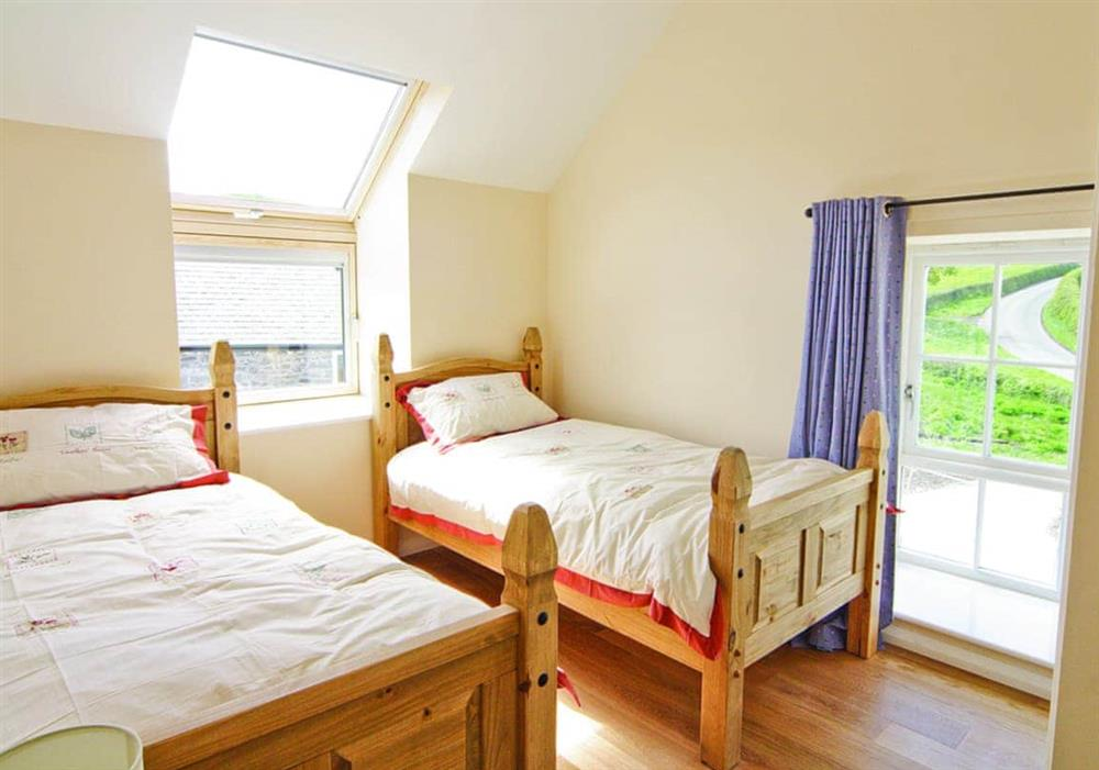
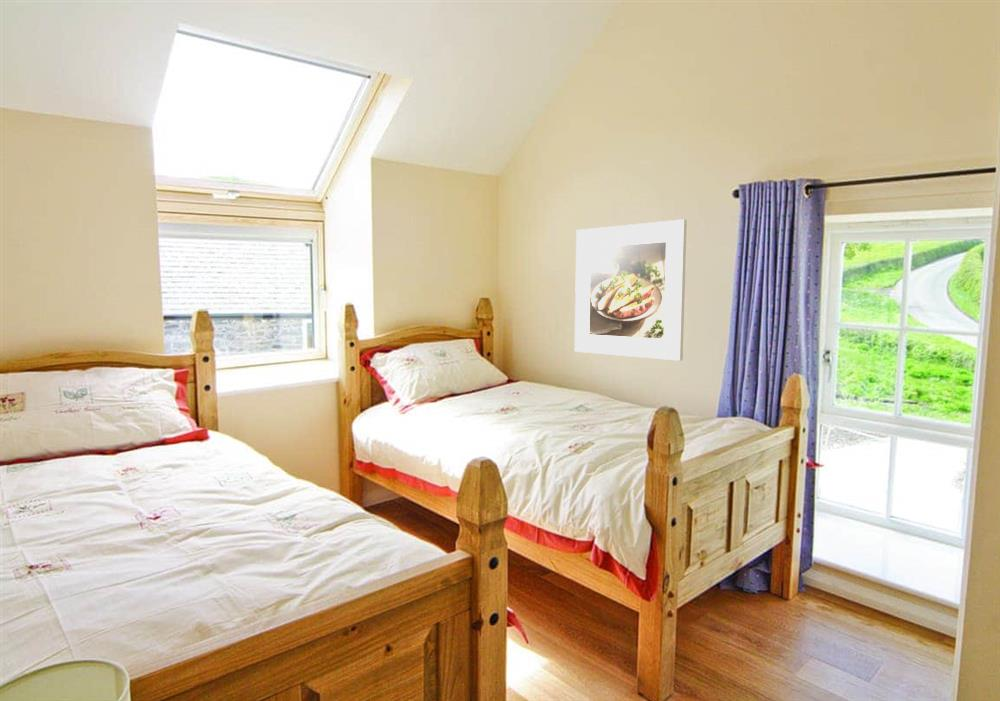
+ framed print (626, 291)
